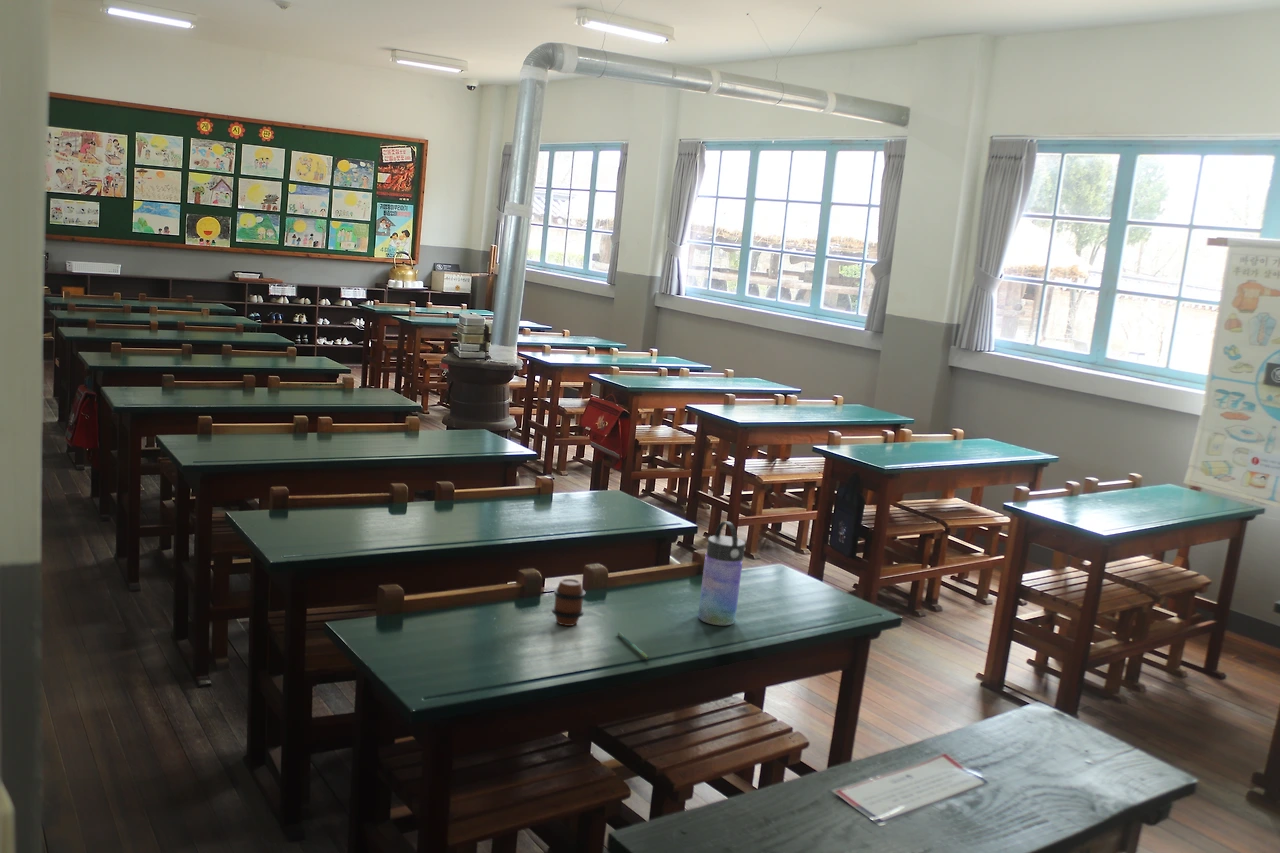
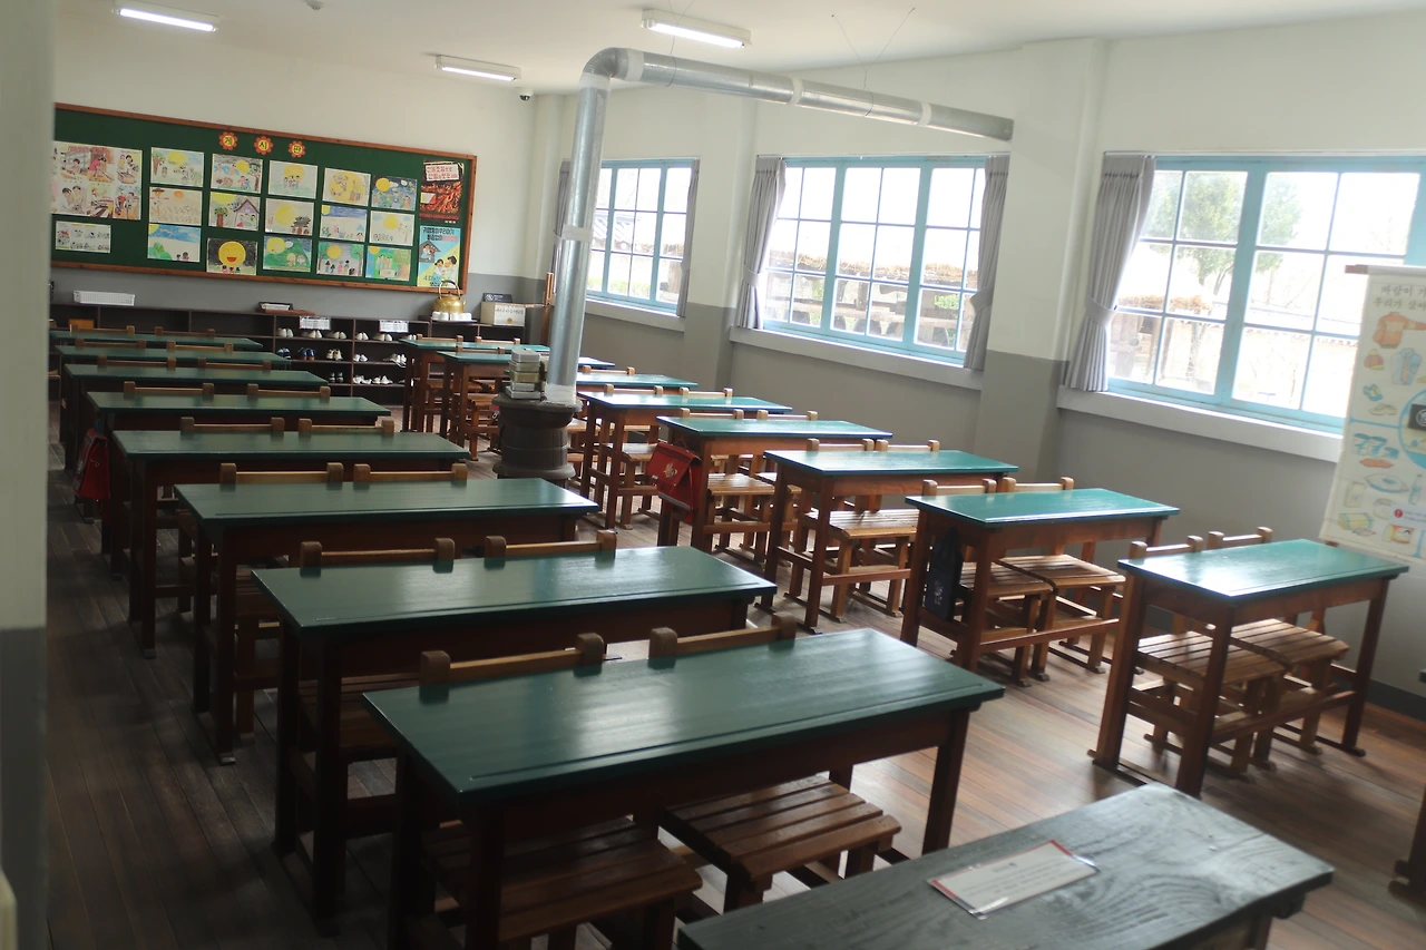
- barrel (568, 601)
- pen (632, 645)
- water bottle (722, 570)
